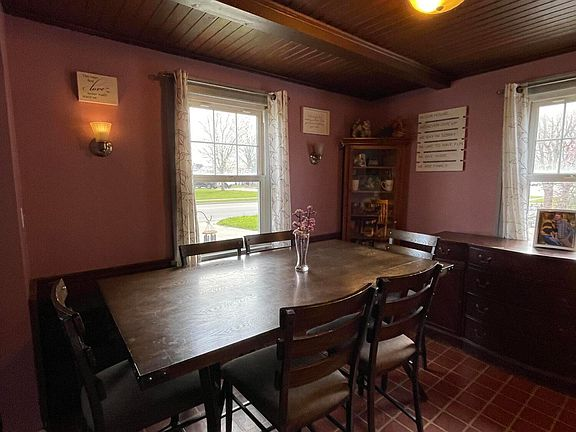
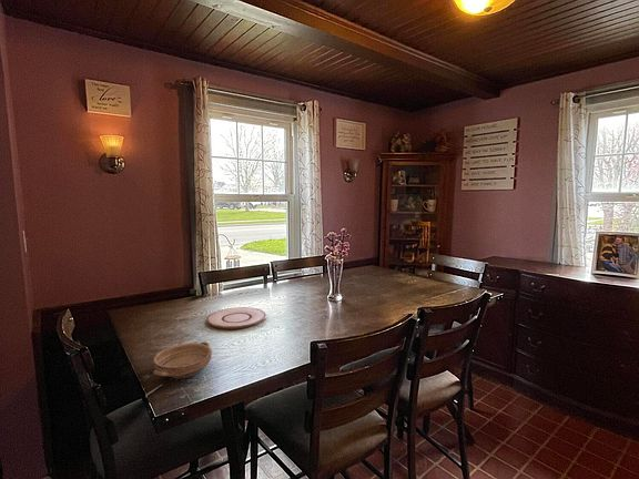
+ plate (236, 317)
+ bowl (180, 366)
